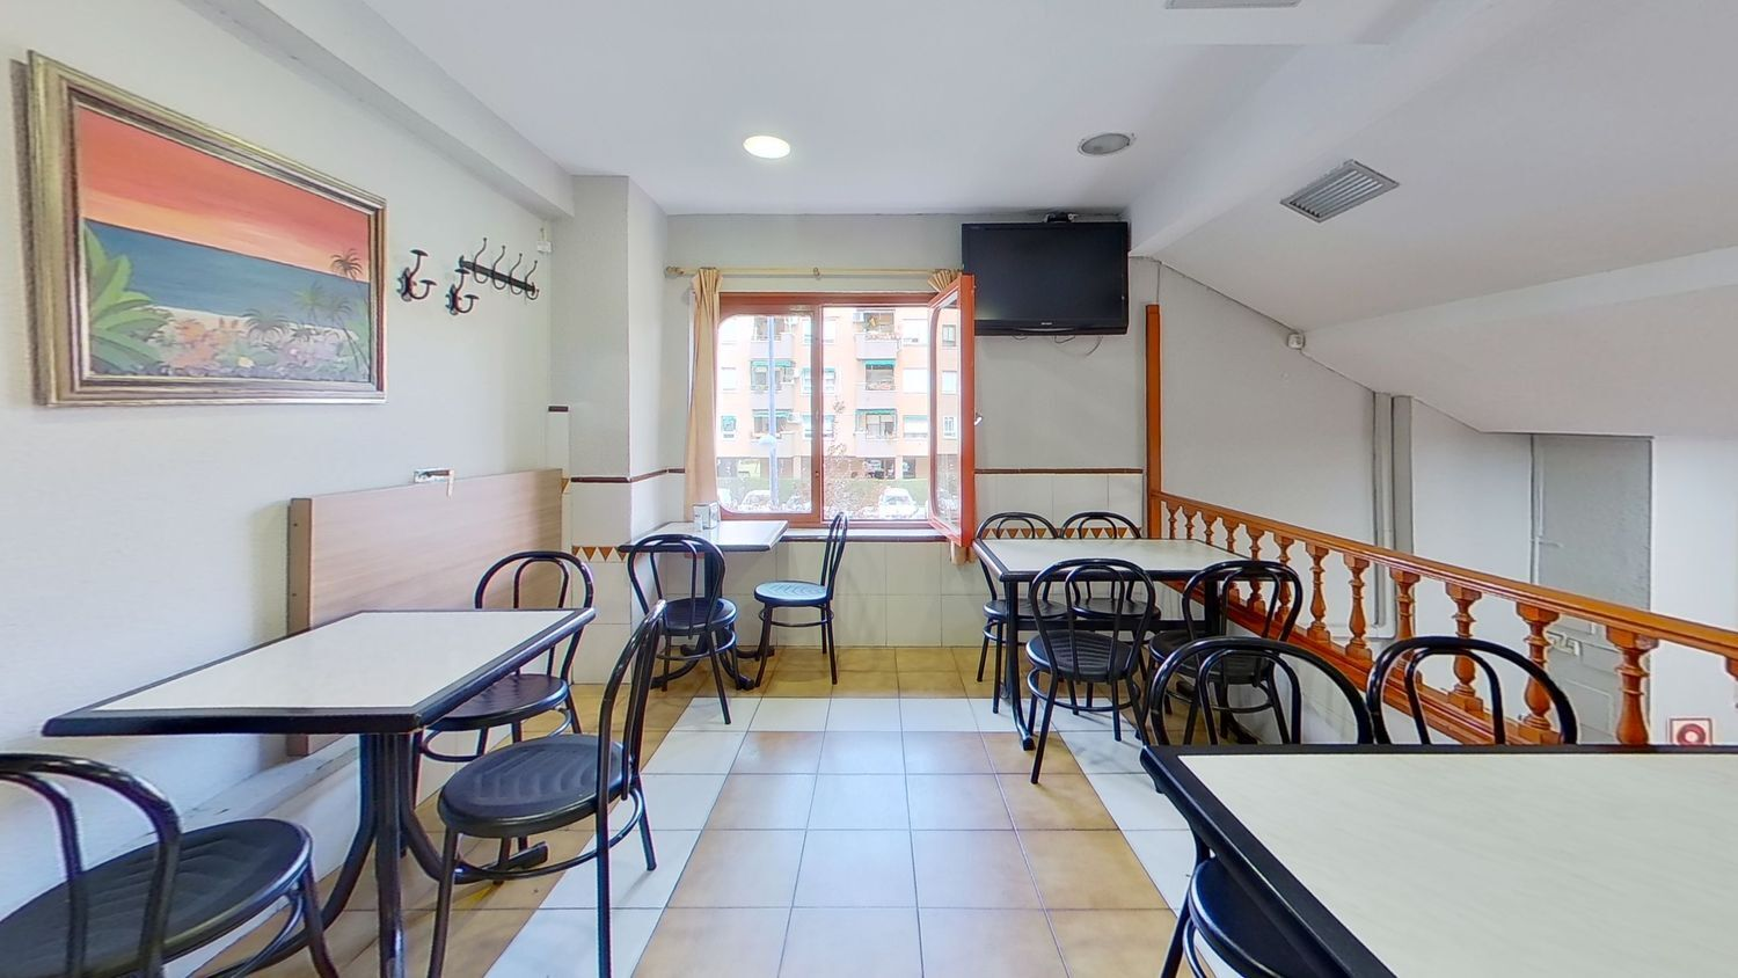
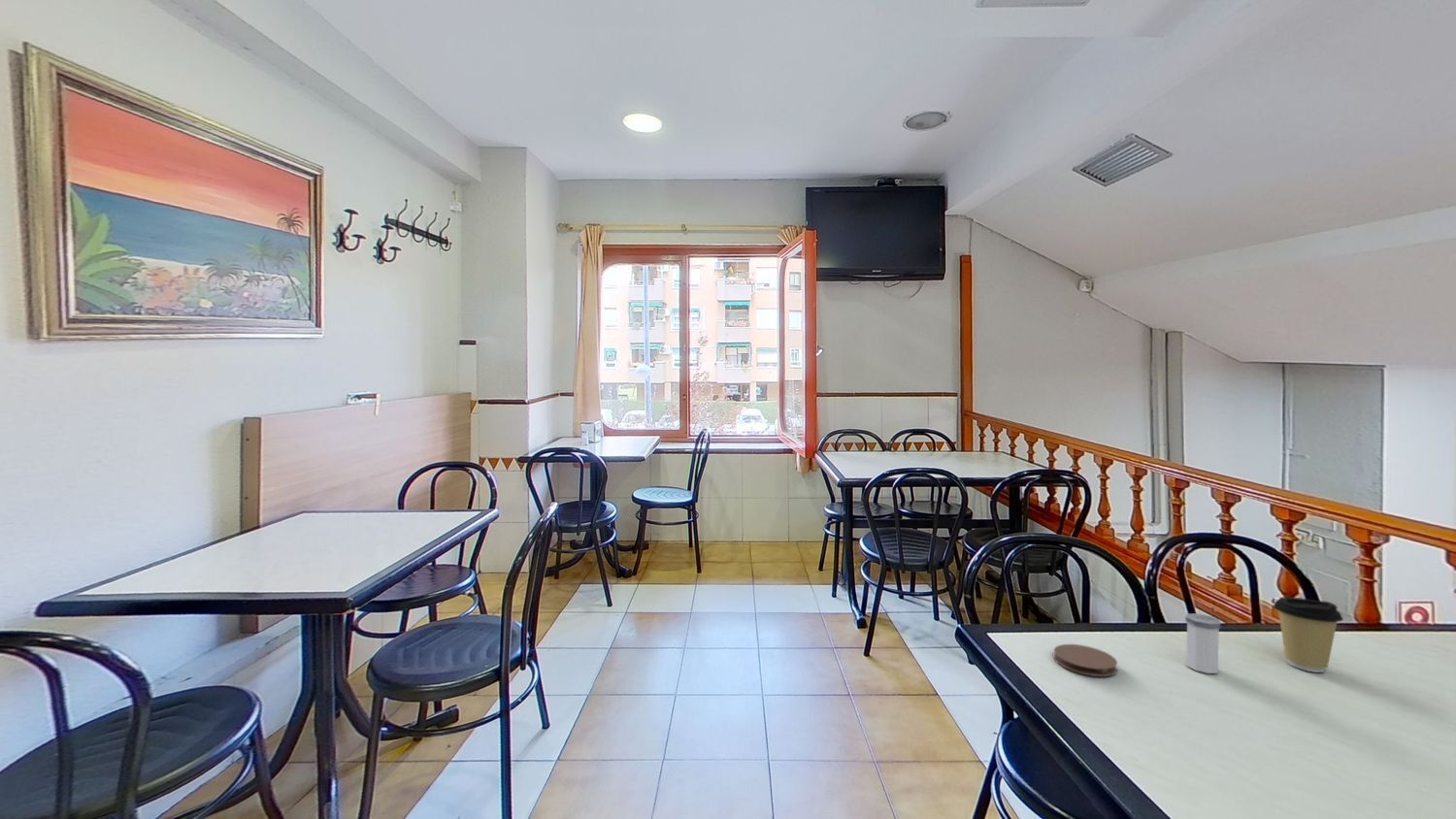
+ coffee cup (1307, 634)
+ salt shaker (1202, 642)
+ coaster (1084, 659)
